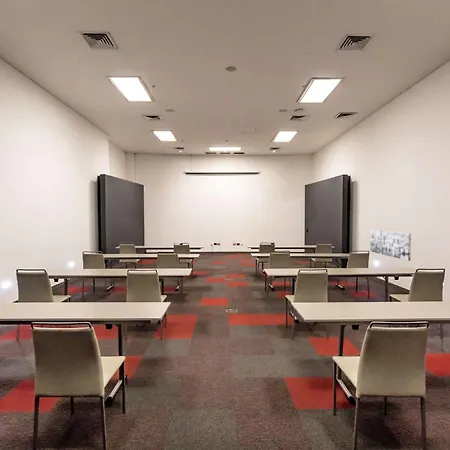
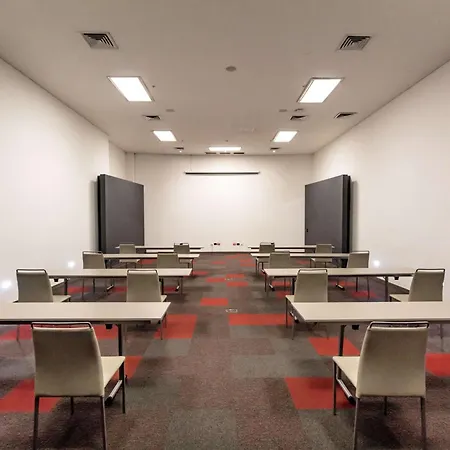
- wall art (388, 243)
